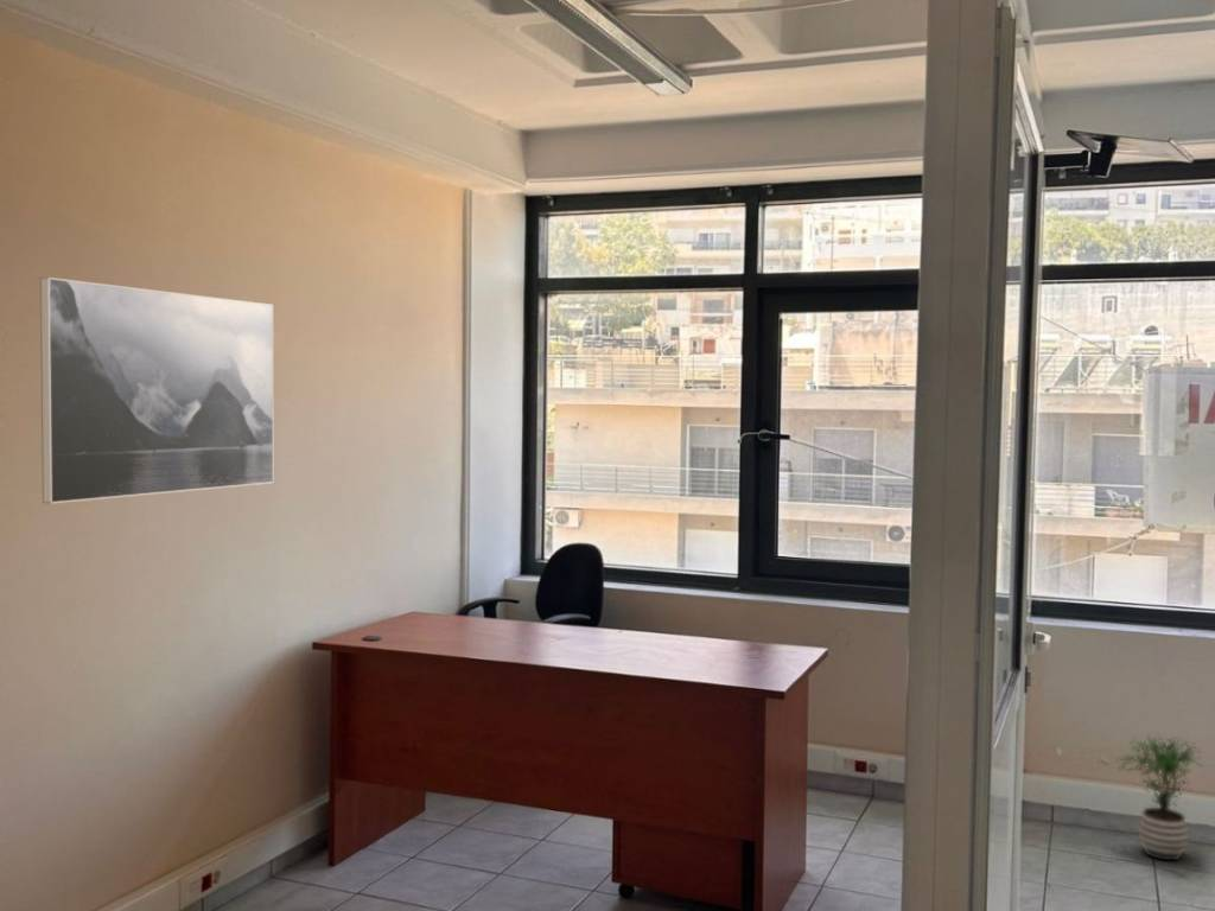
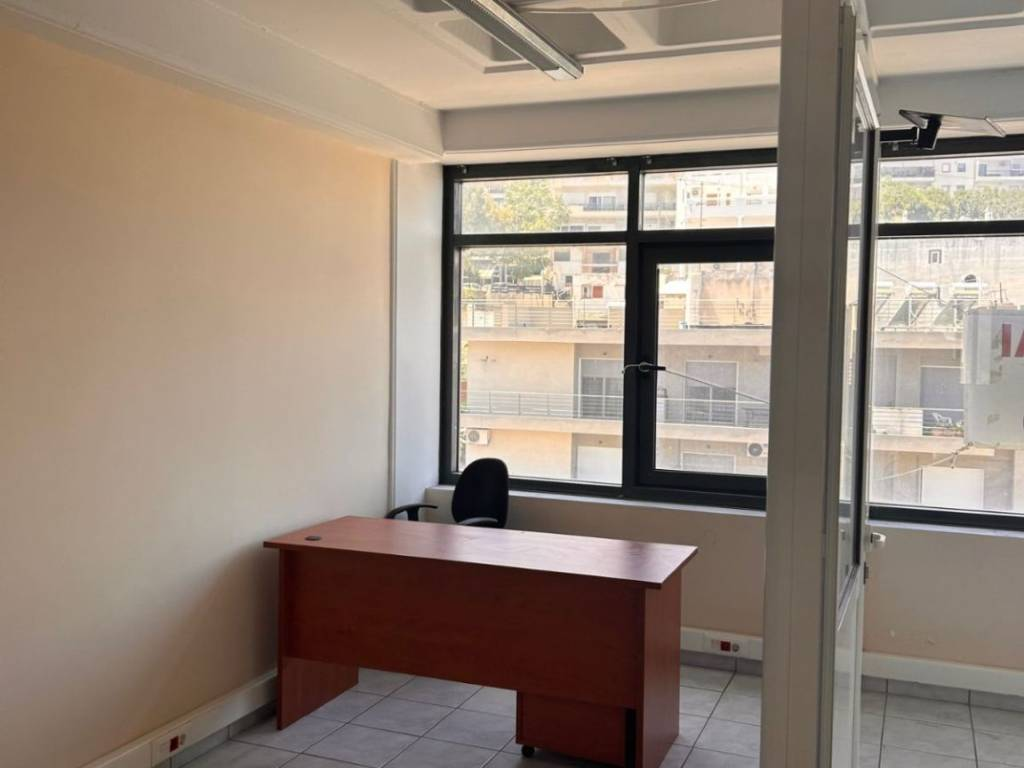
- potted plant (1160, 795)
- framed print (171, 393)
